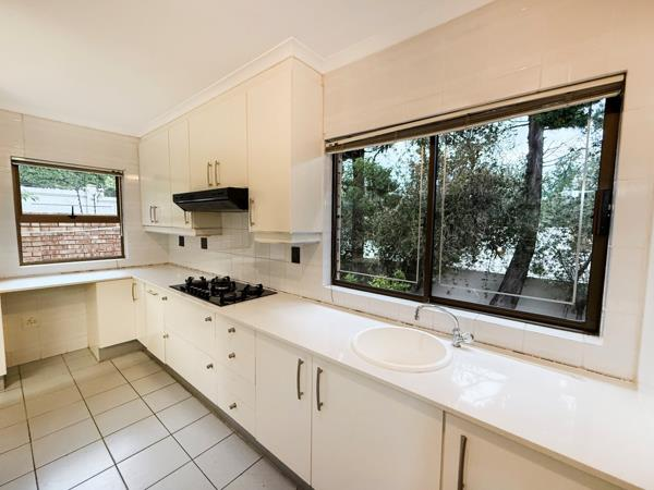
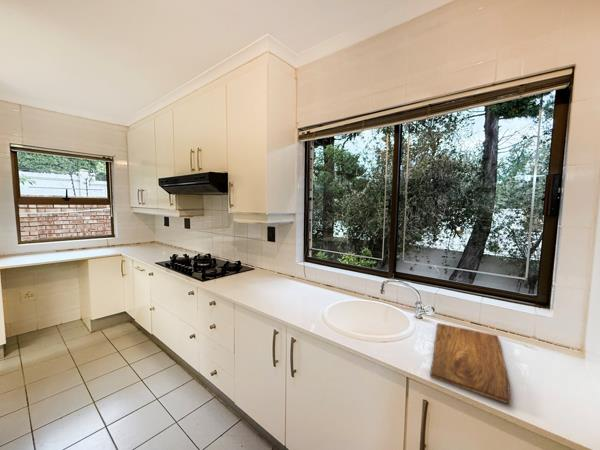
+ cutting board (467, 353)
